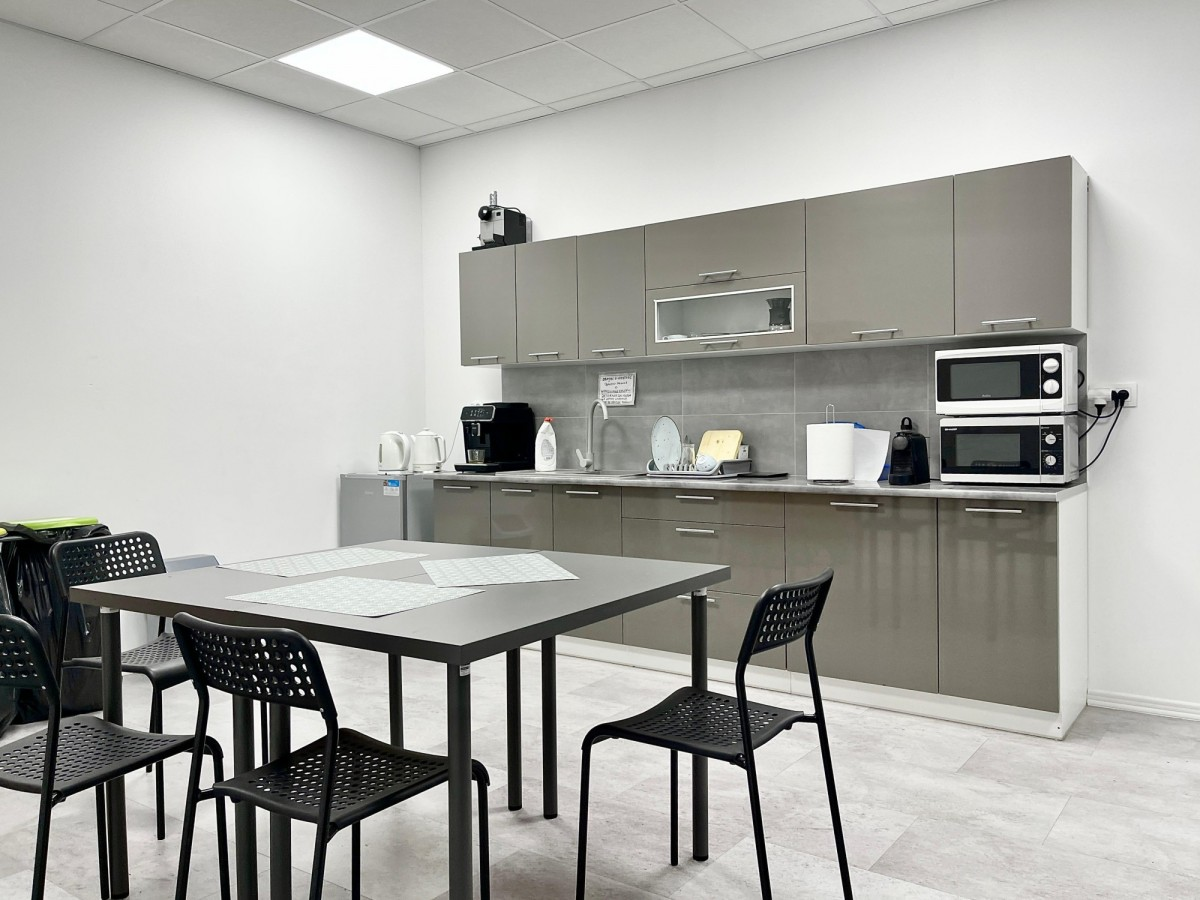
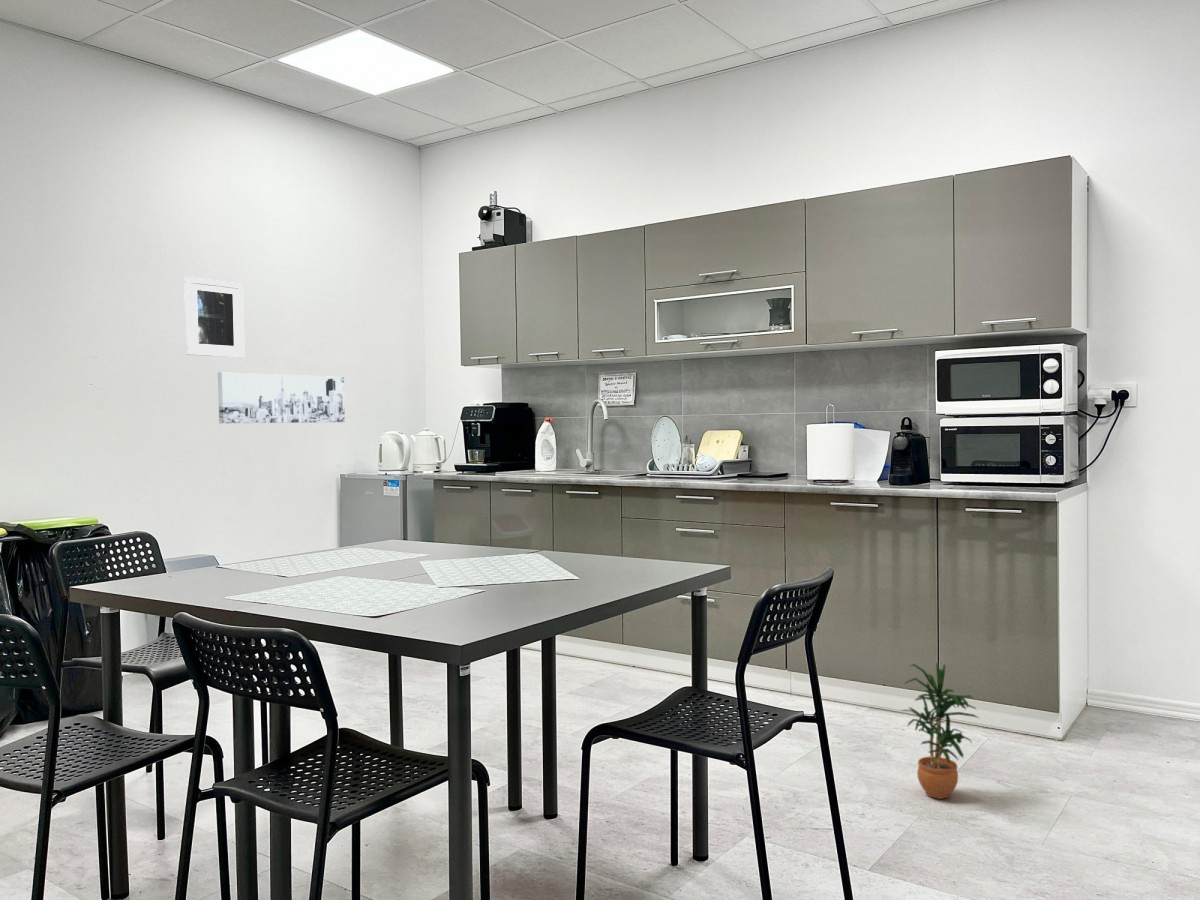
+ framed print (215, 318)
+ wall art (285, 398)
+ potted plant (943, 729)
